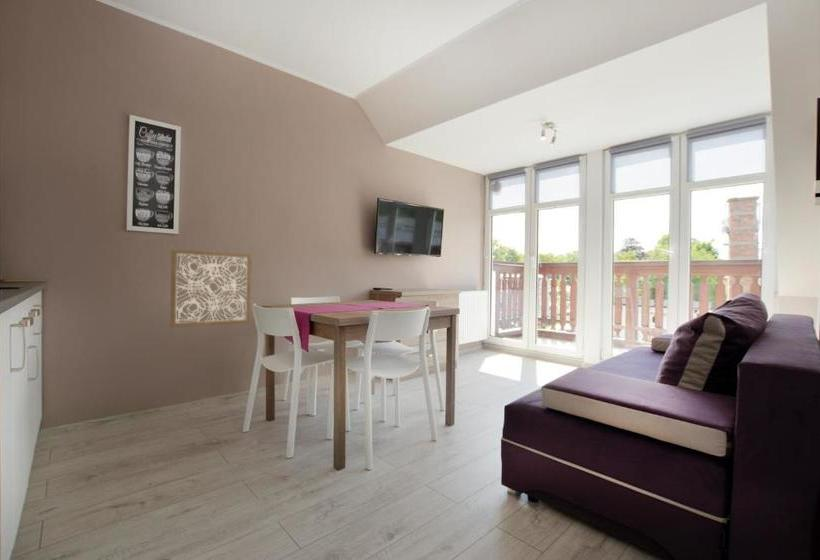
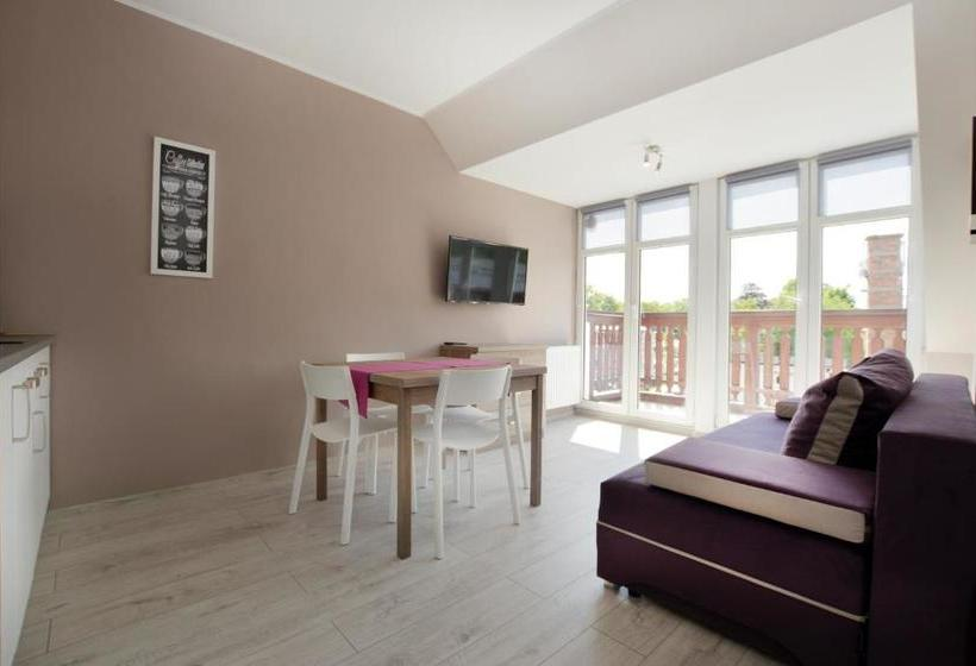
- wall art (210, 289)
